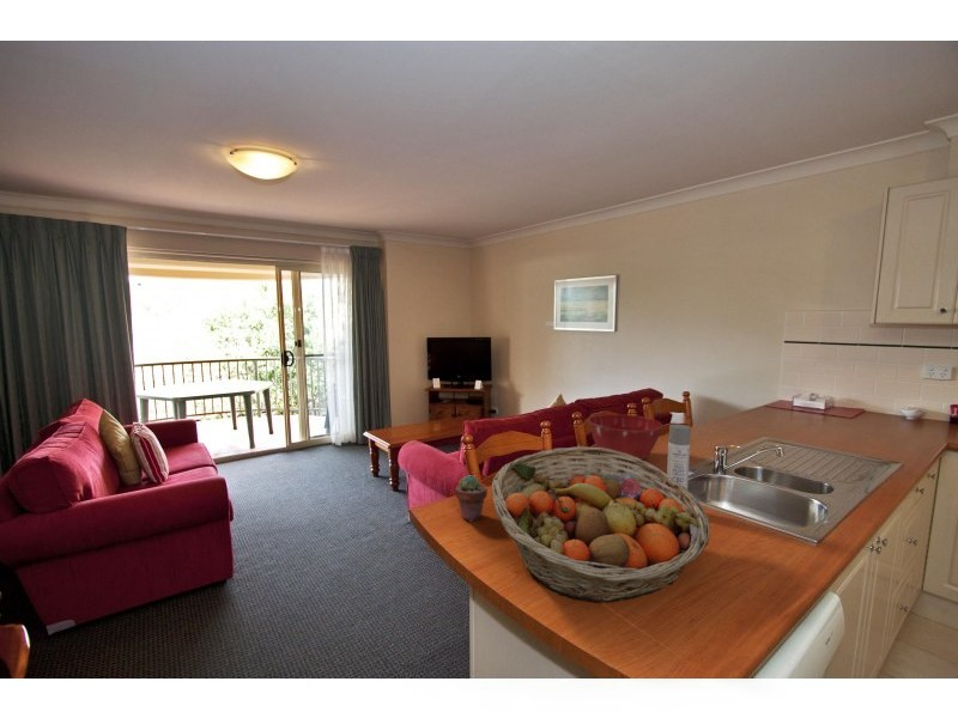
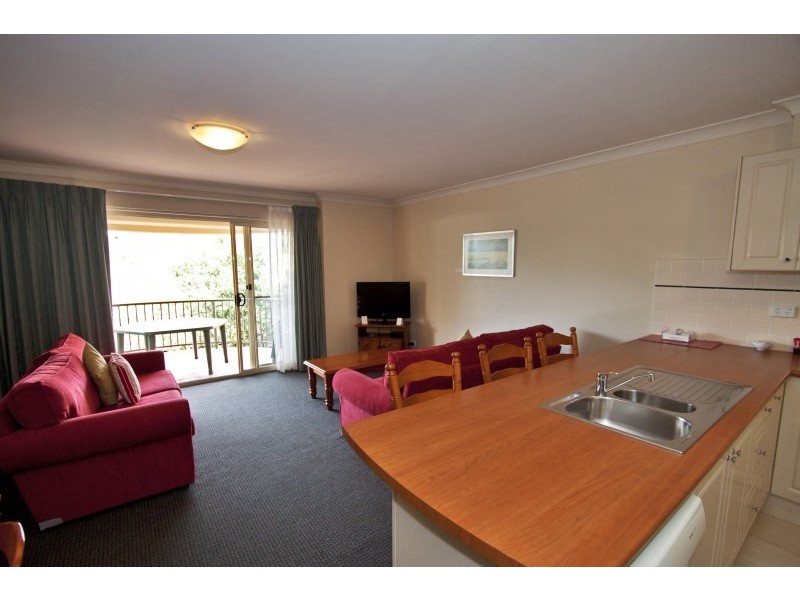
- potted succulent (471, 495)
- spray bottle (678, 468)
- mixing bowl (624, 439)
- fruit basket (596, 515)
